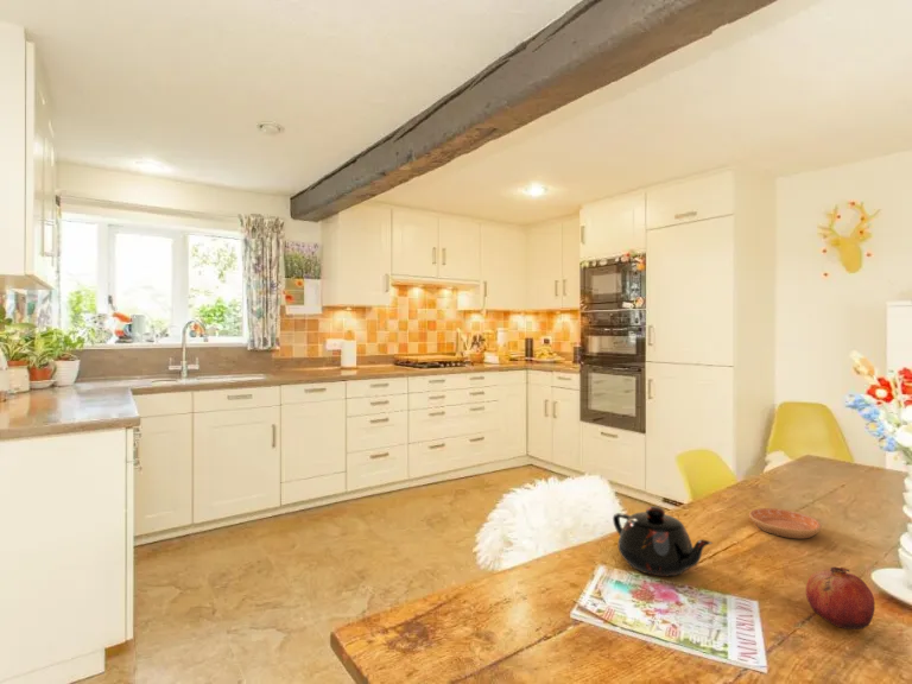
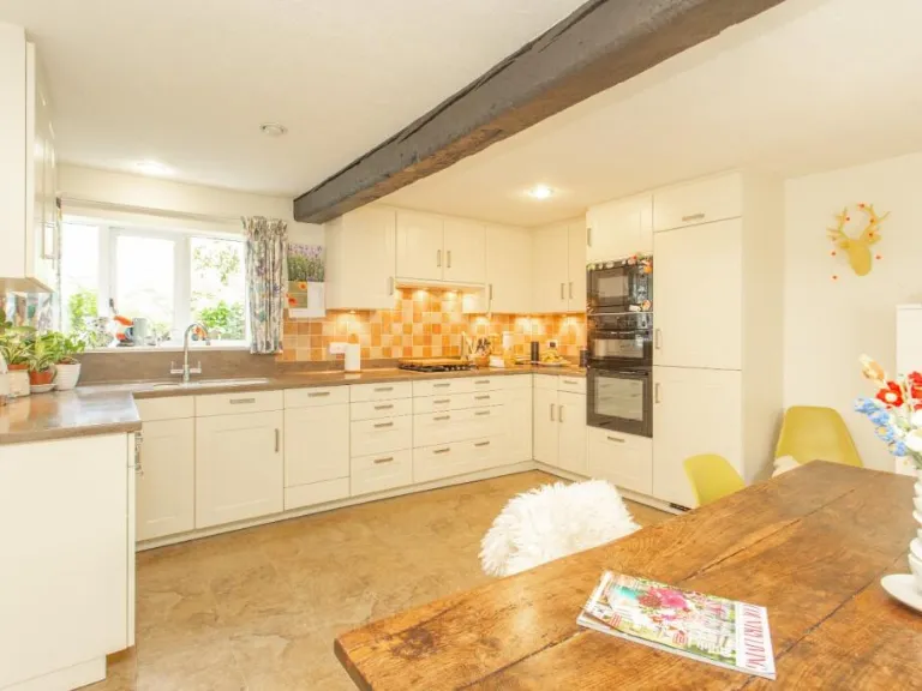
- fruit (840, 596)
- saucer (784, 524)
- teapot (658, 538)
